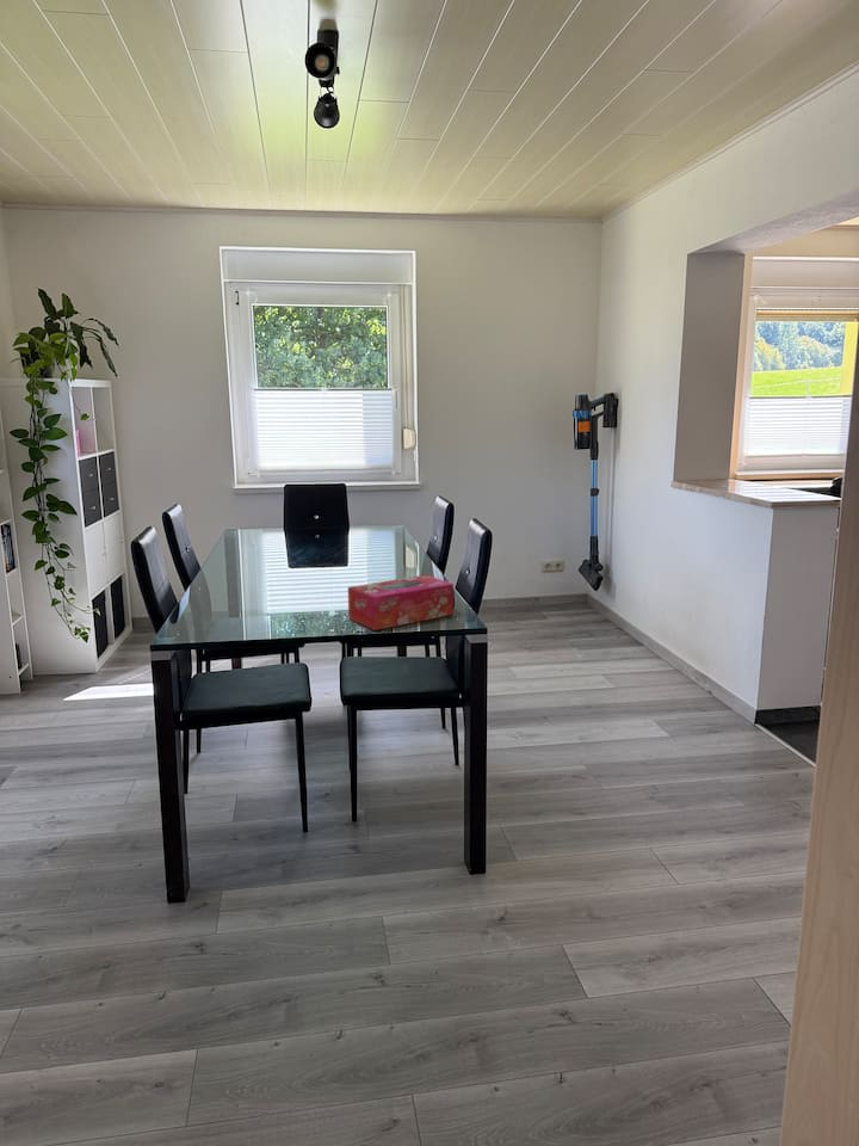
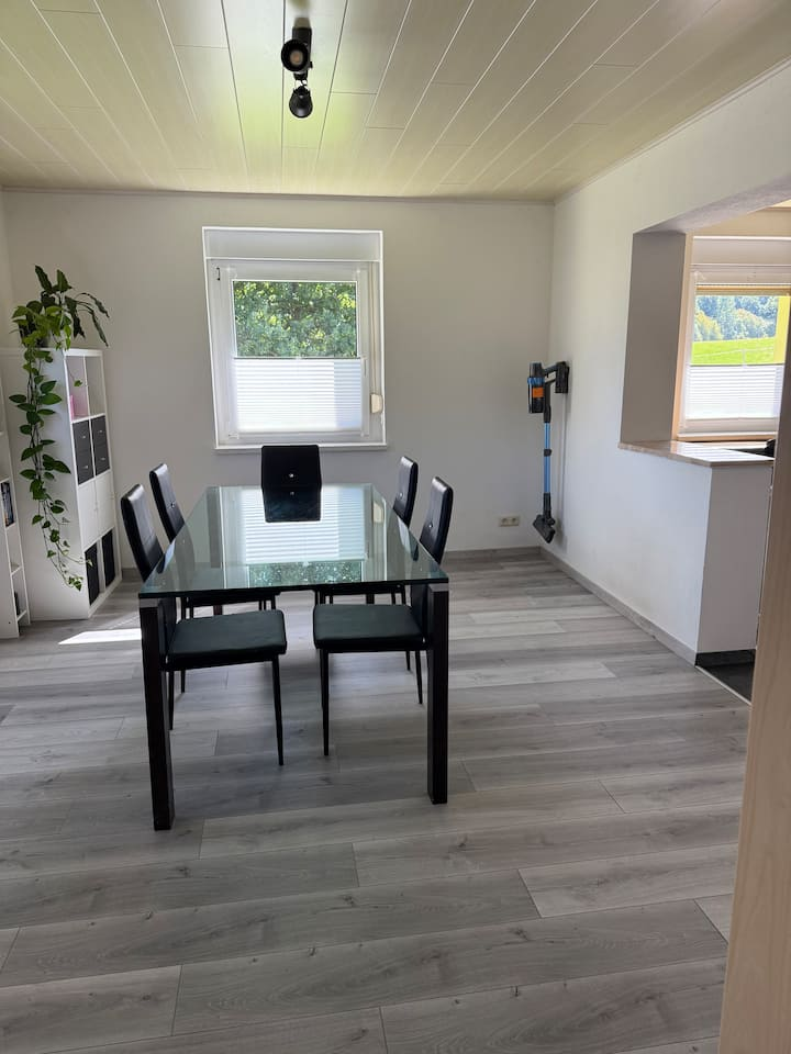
- tissue box (401, 600)
